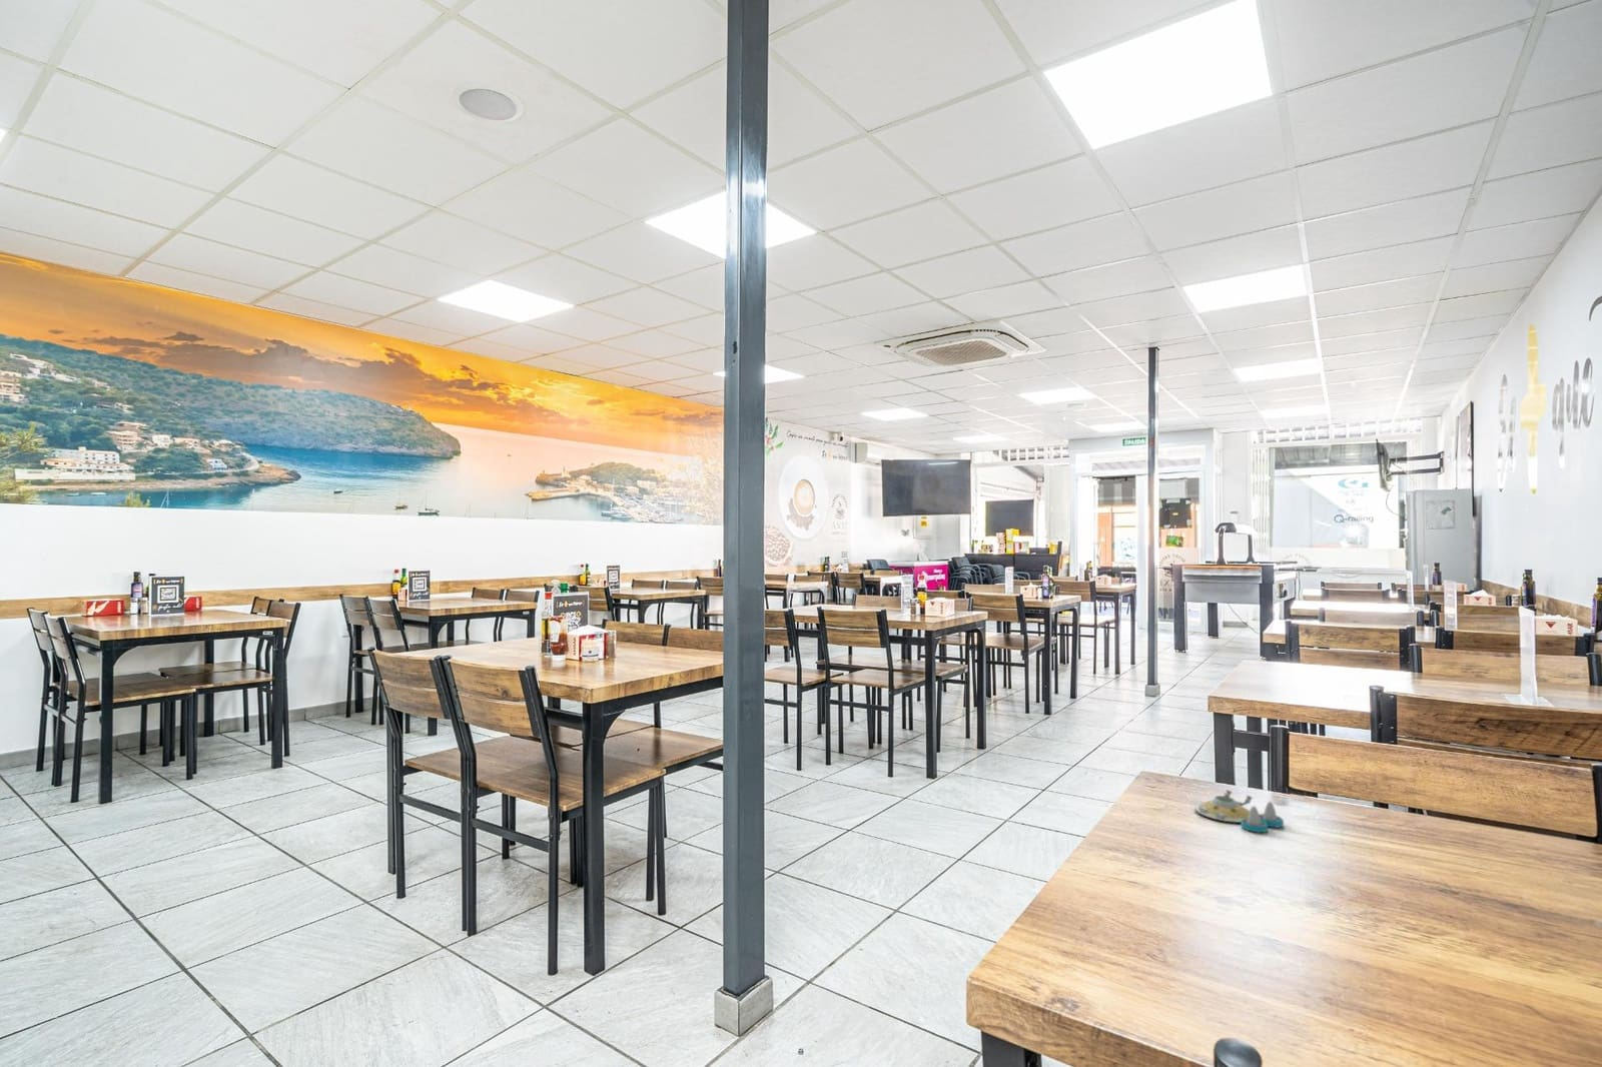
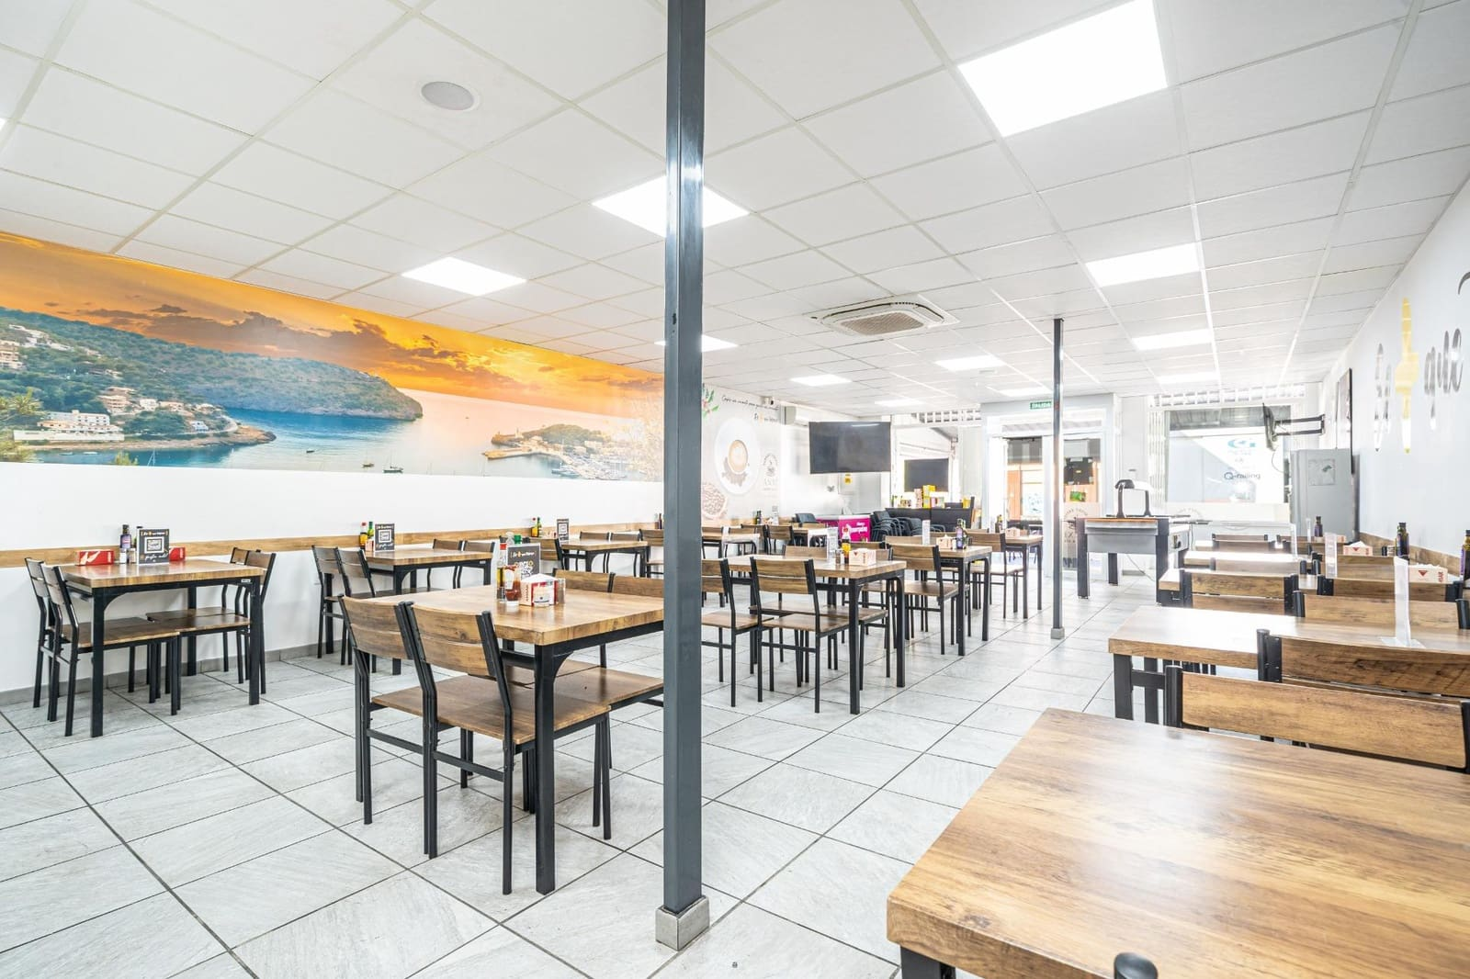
- salt and pepper shaker set (1235, 805)
